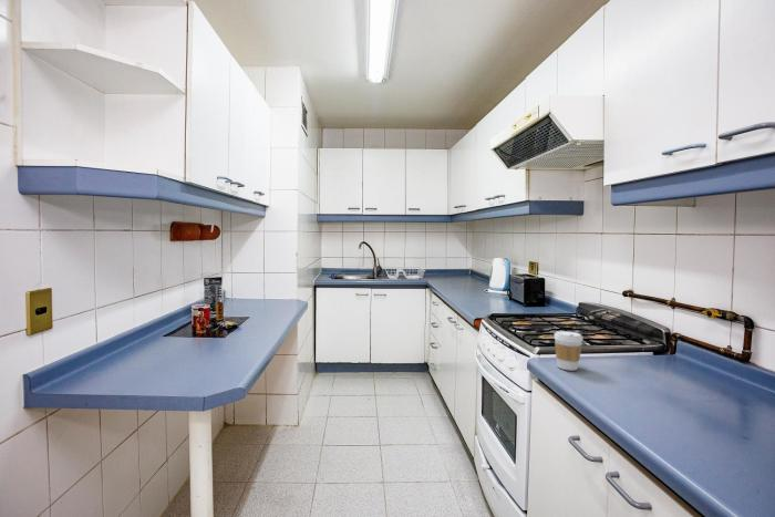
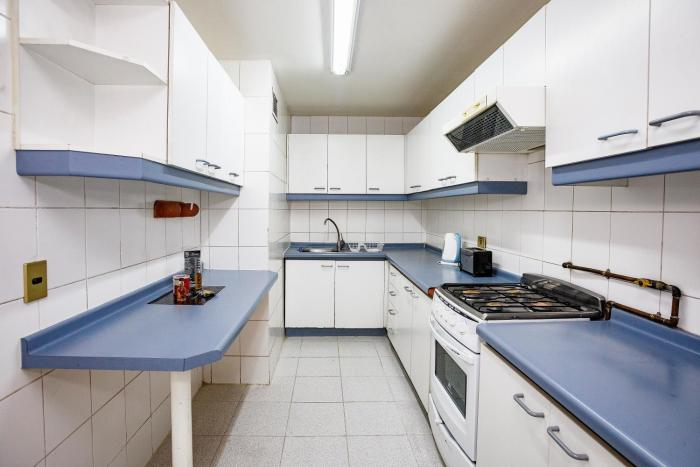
- coffee cup (567, 350)
